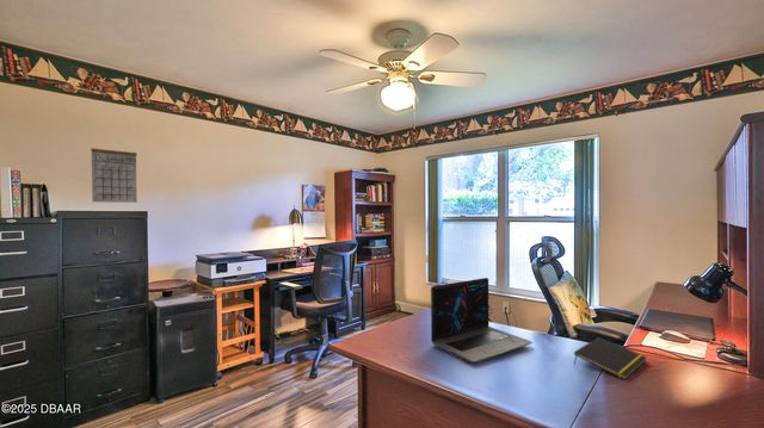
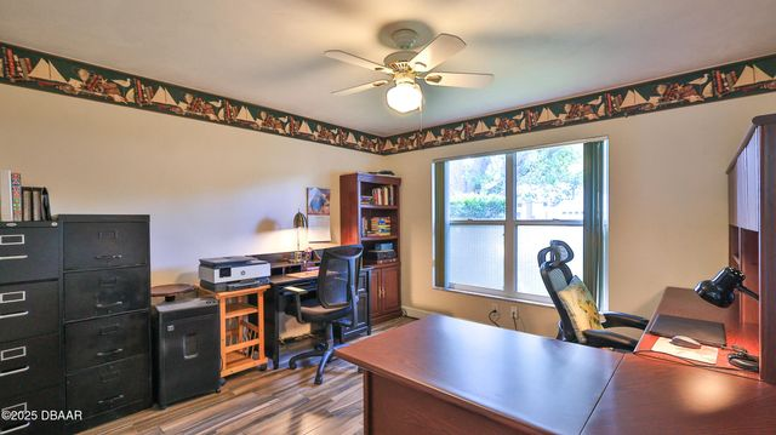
- notepad (610, 355)
- calendar (115, 169)
- laptop (481, 316)
